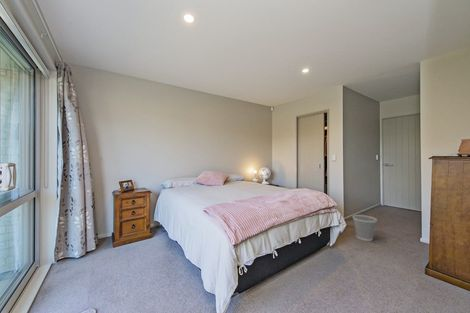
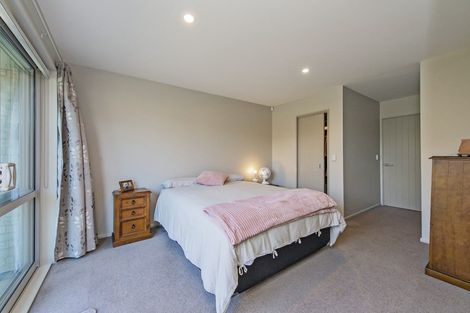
- wastebasket (364, 228)
